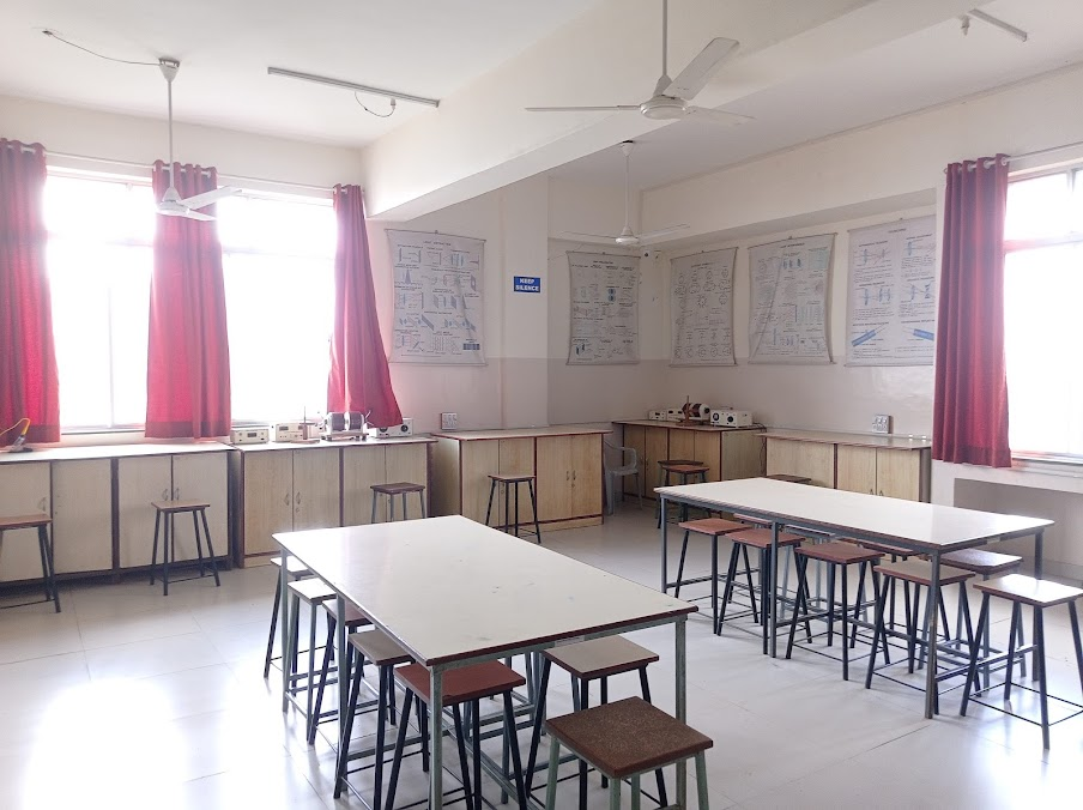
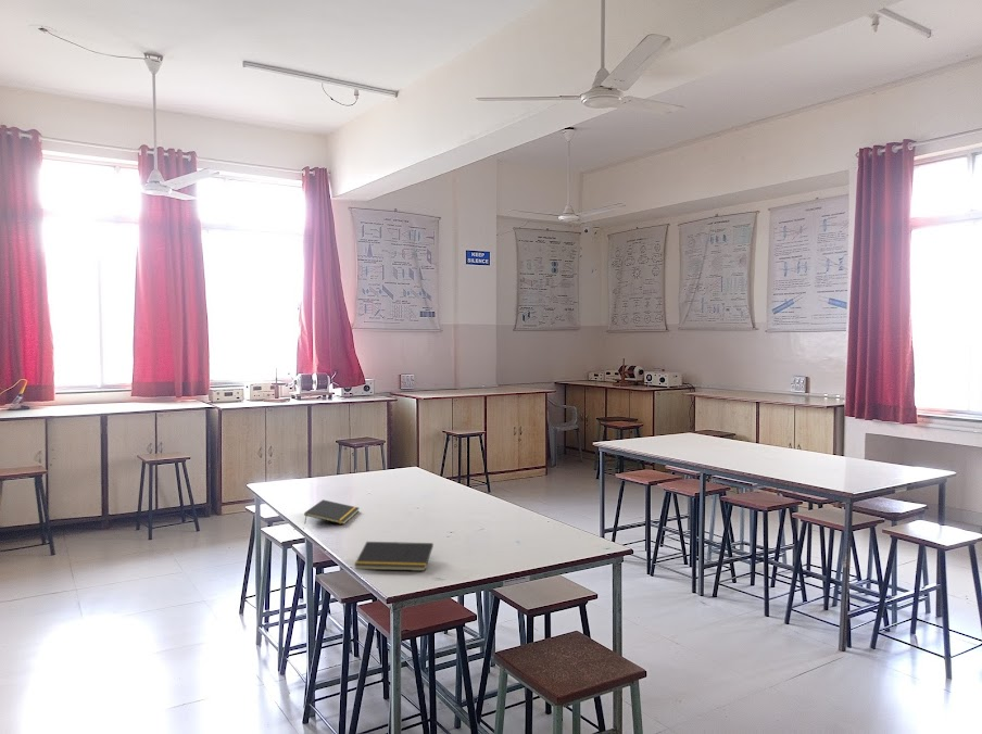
+ notepad (394, 555)
+ notepad (332, 511)
